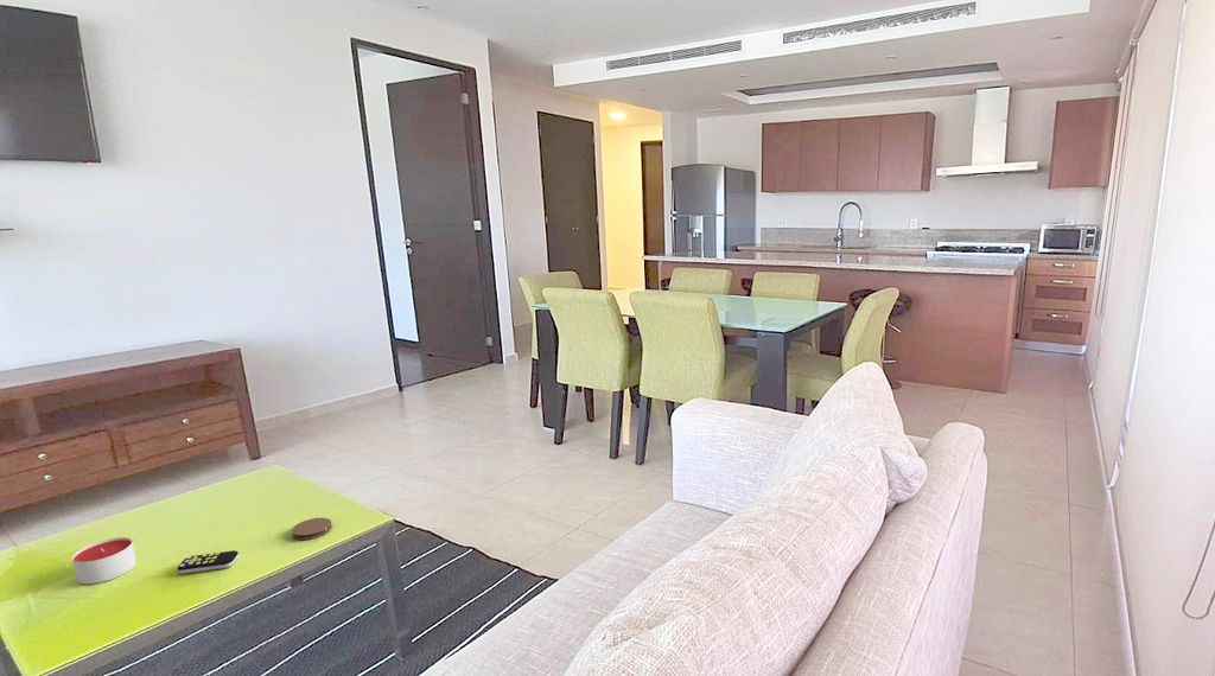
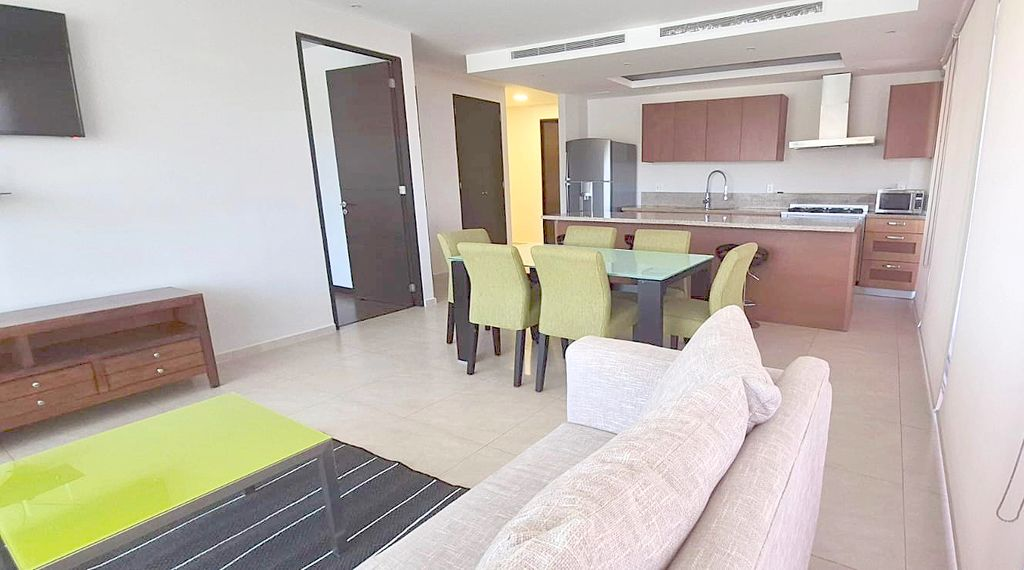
- coaster (312, 528)
- remote control (208, 561)
- candle (104, 559)
